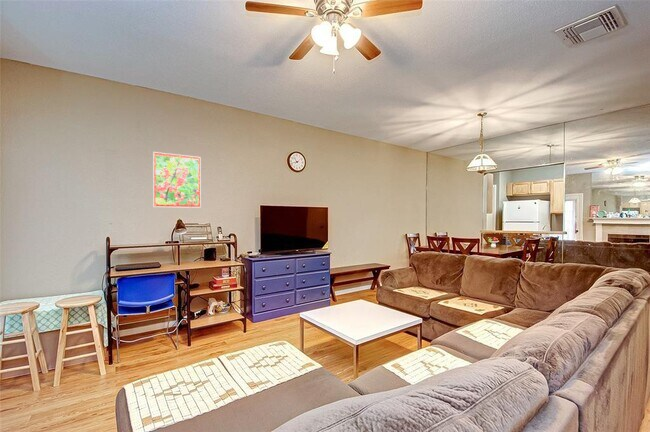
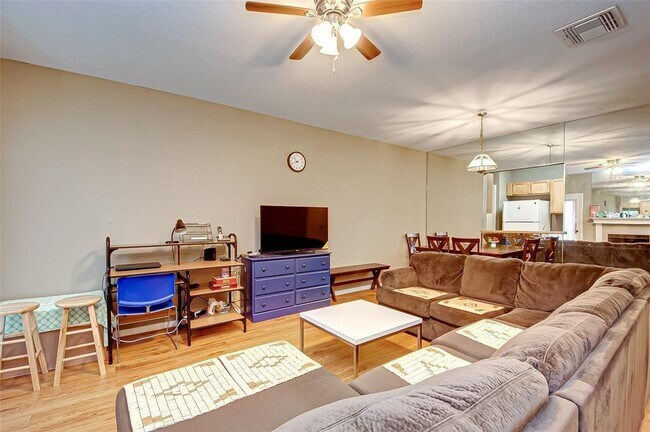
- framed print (177, 181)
